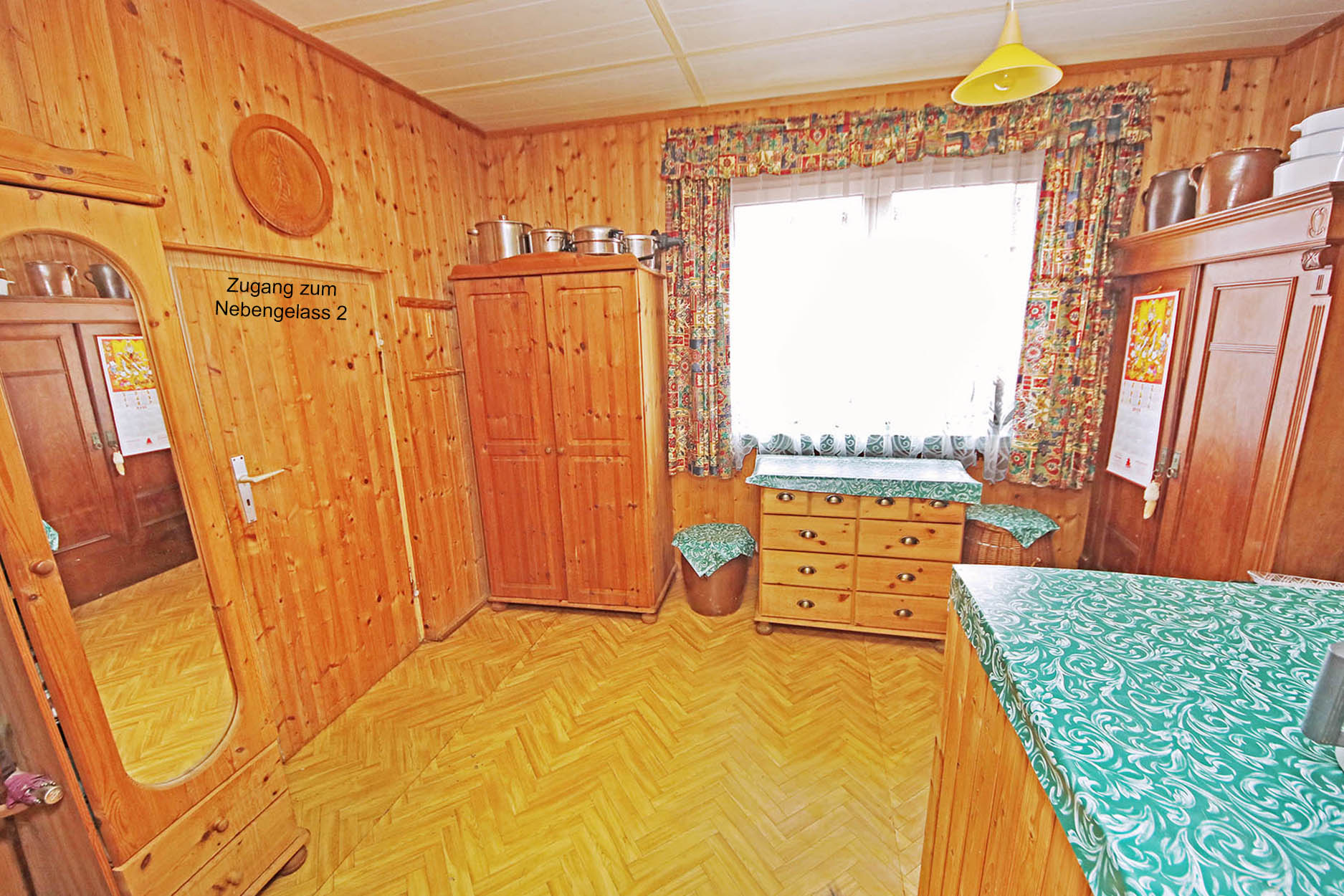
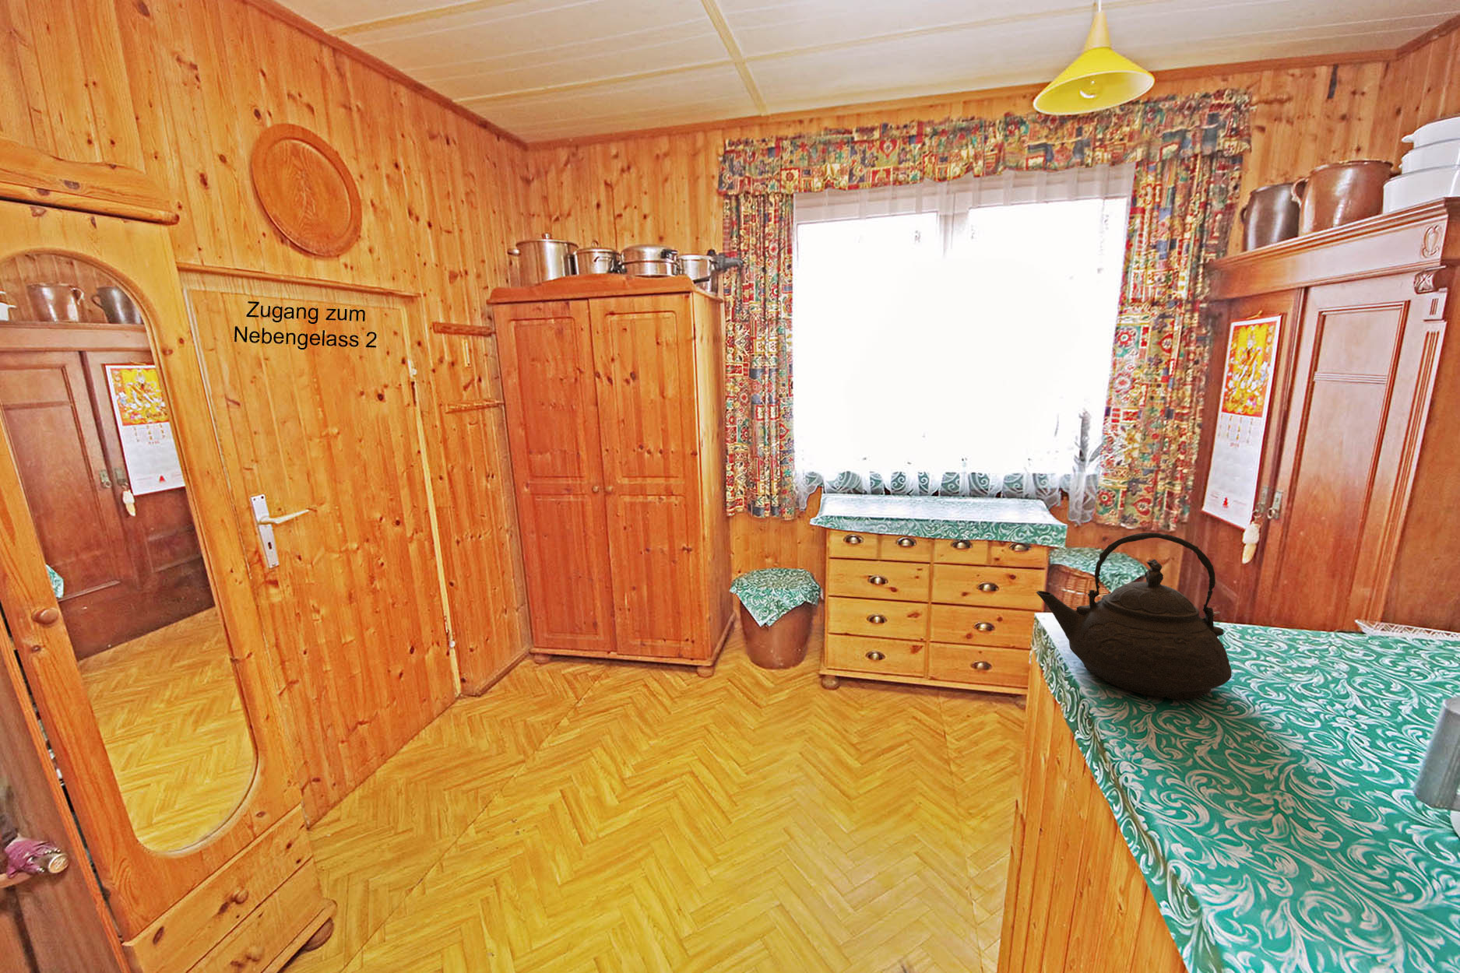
+ teakettle (1129, 603)
